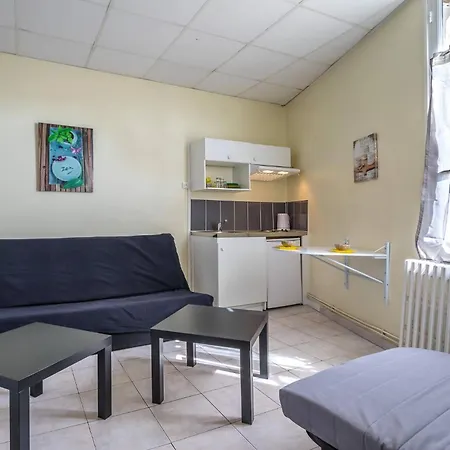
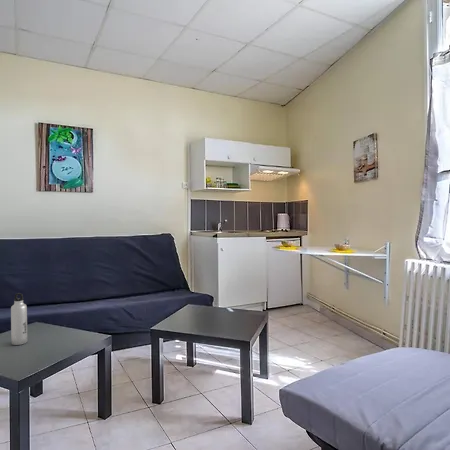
+ water bottle (19, 318)
